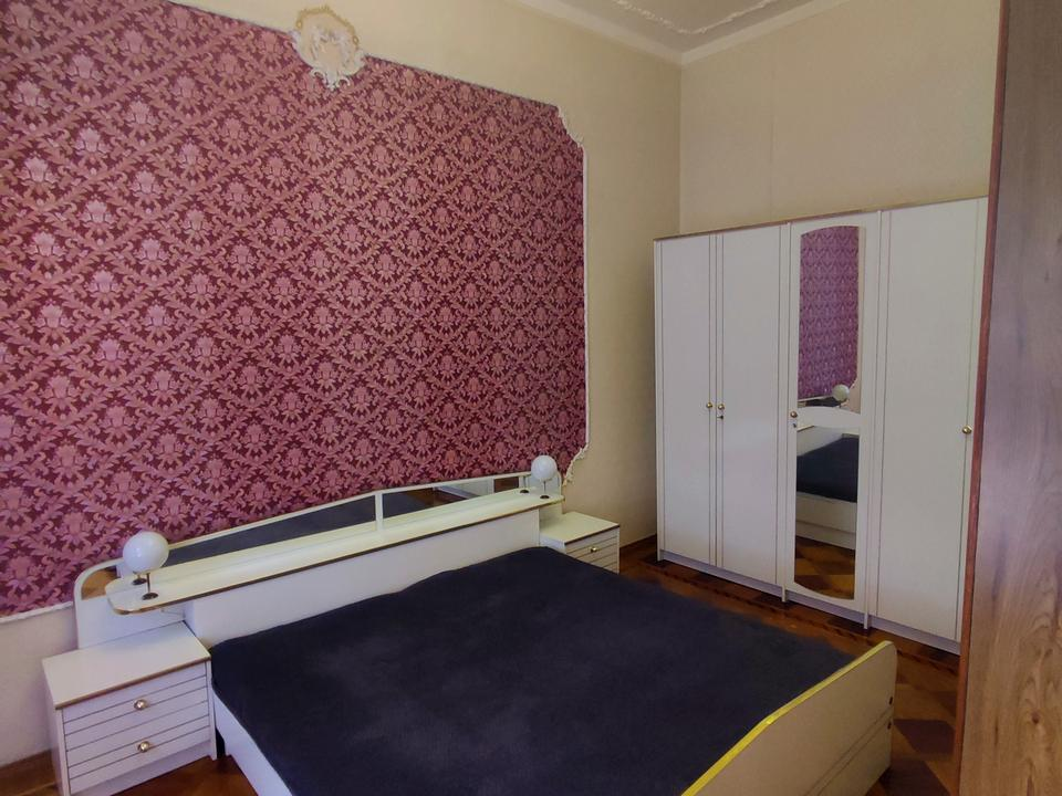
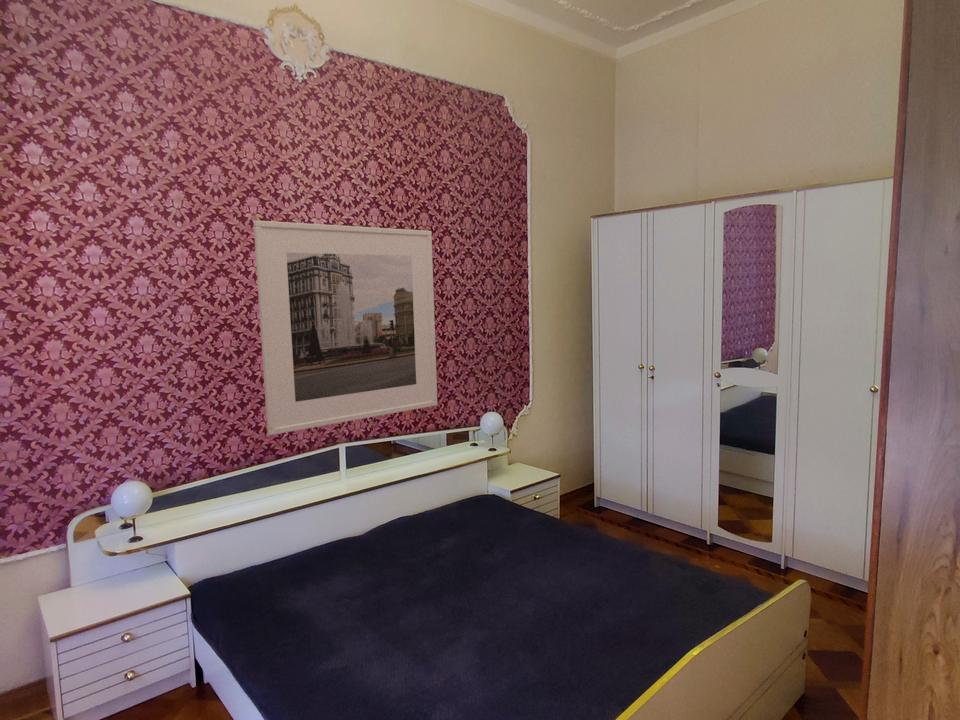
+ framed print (356, 324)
